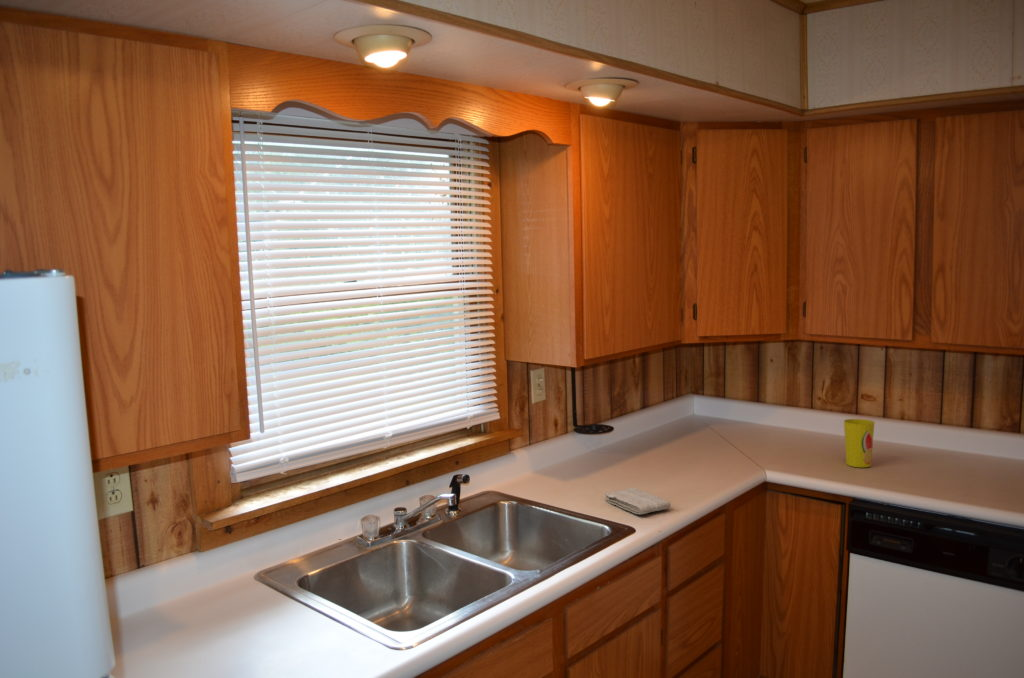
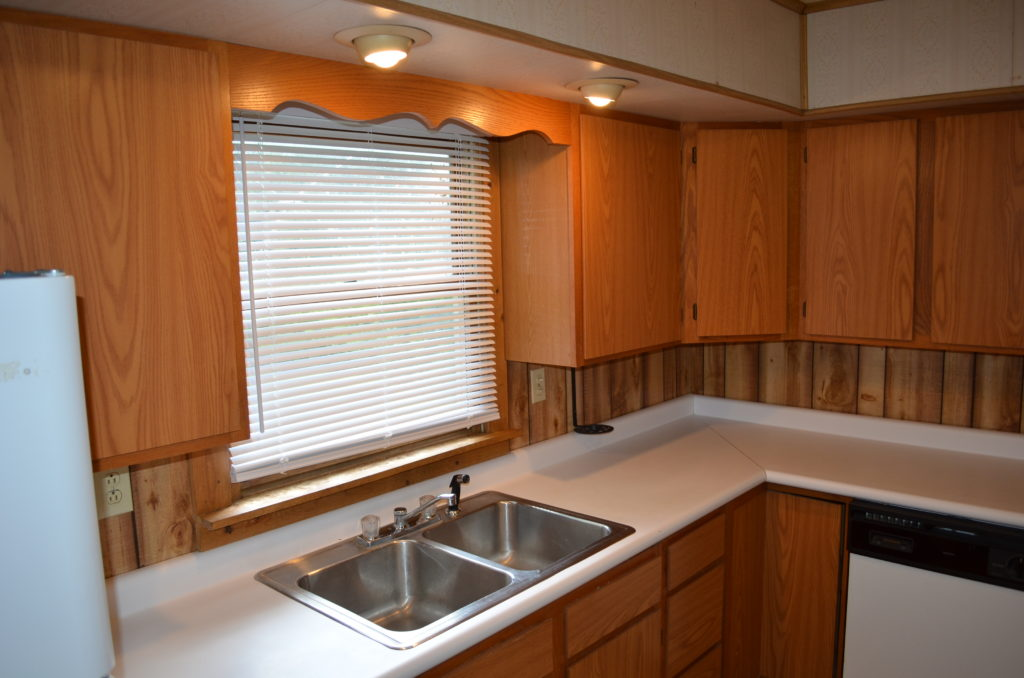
- cup (858, 443)
- washcloth (636, 500)
